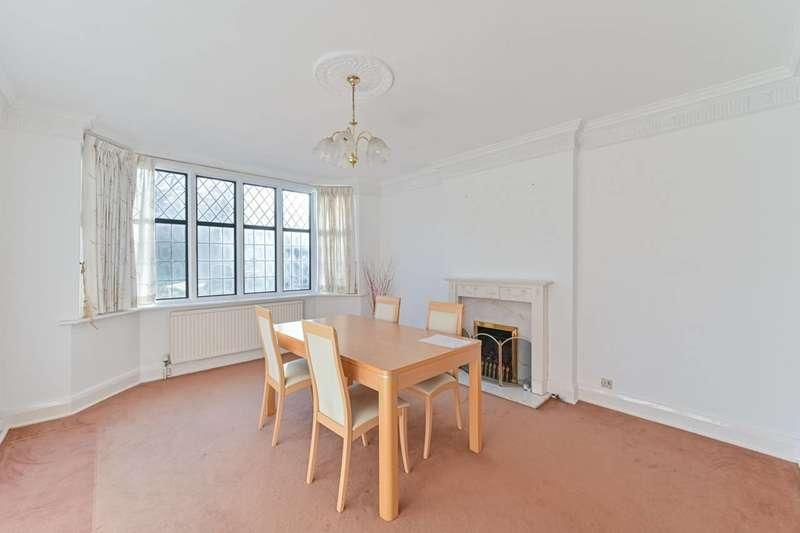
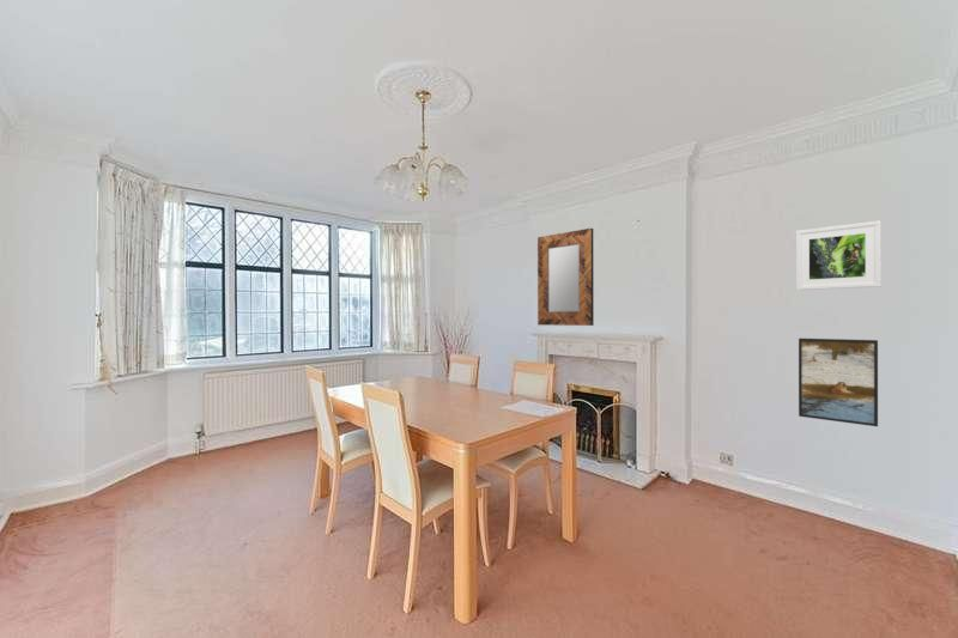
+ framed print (836, 379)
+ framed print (836, 256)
+ home mirror (564, 279)
